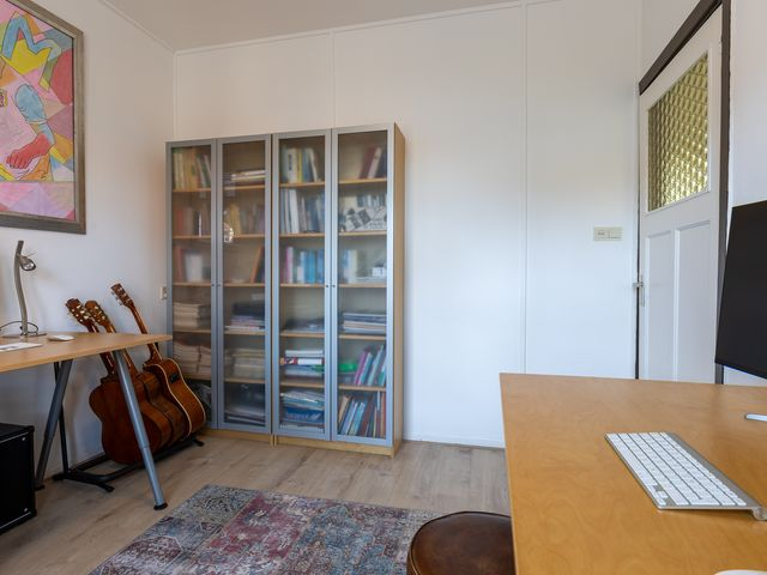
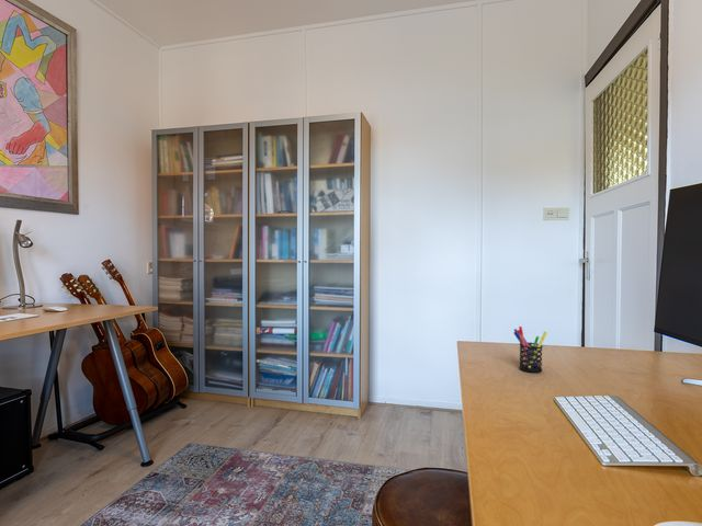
+ pen holder (530, 348)
